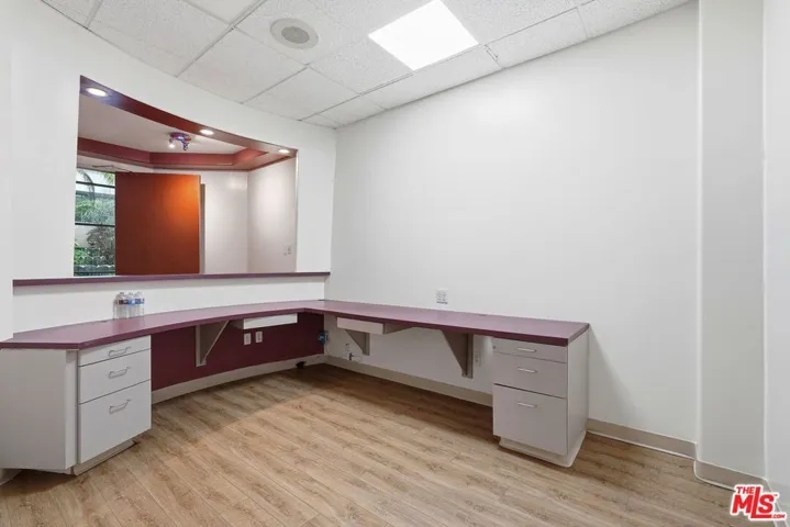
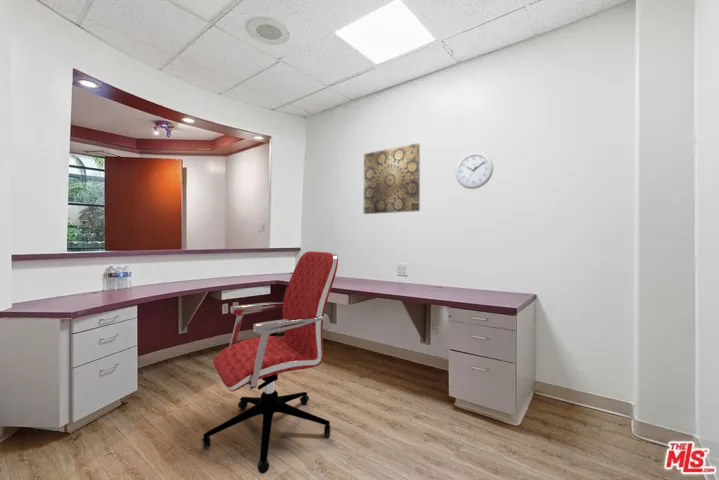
+ wall art (390, 180)
+ wall clock (473, 170)
+ office chair (268, 340)
